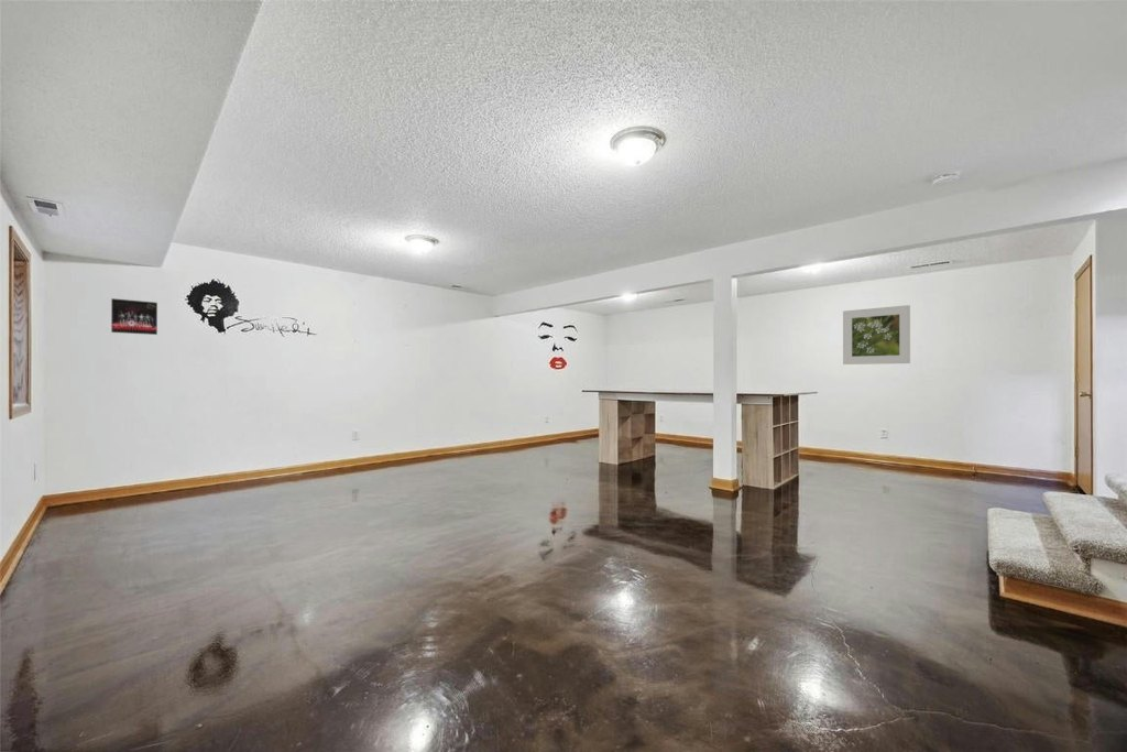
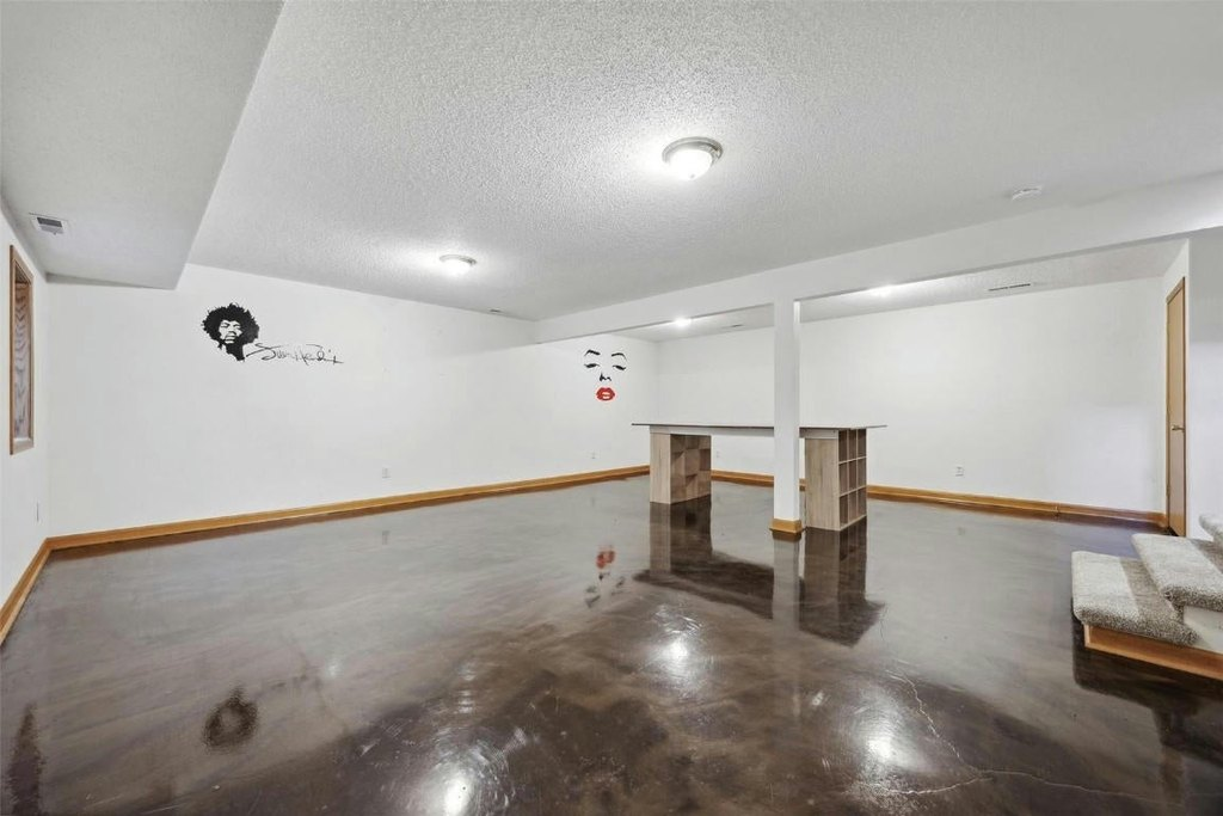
- album cover (134, 316)
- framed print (875, 336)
